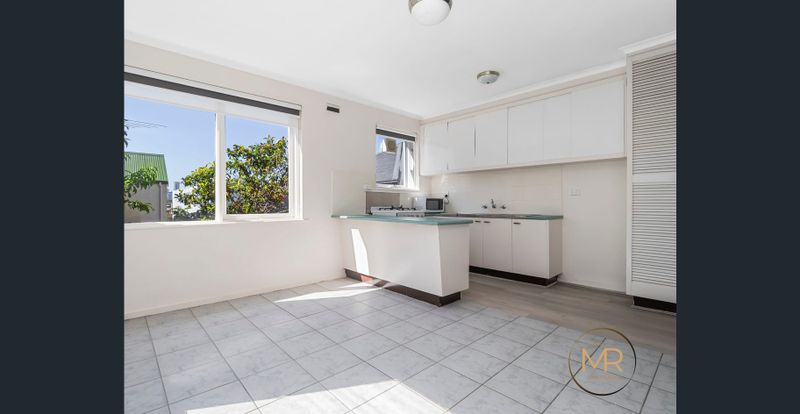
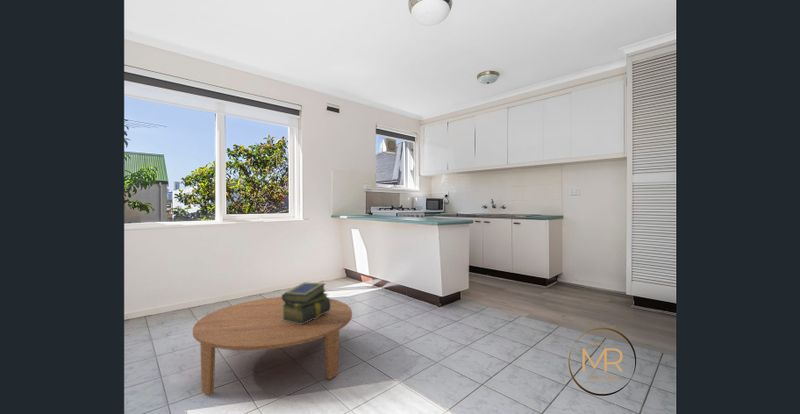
+ stack of books (306, 301)
+ coffee table (278, 336)
